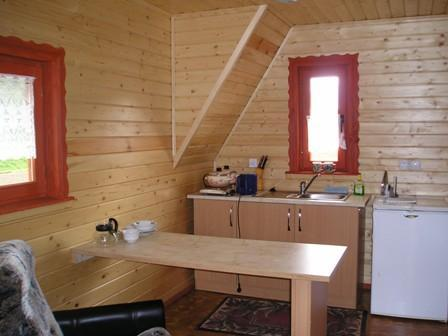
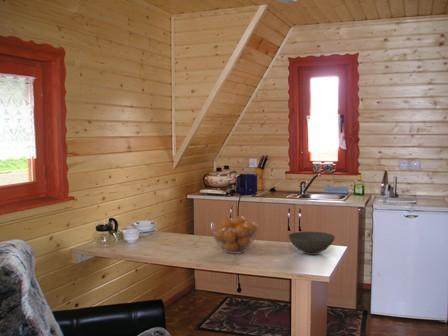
+ fruit basket (234, 234)
+ bowl (311, 244)
